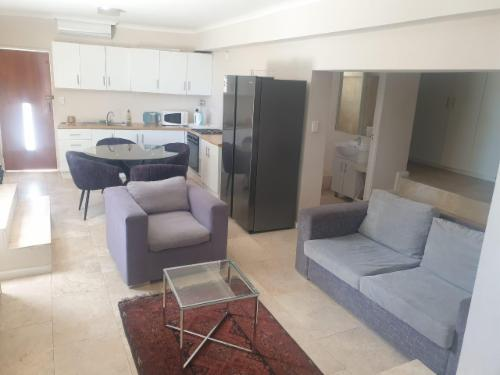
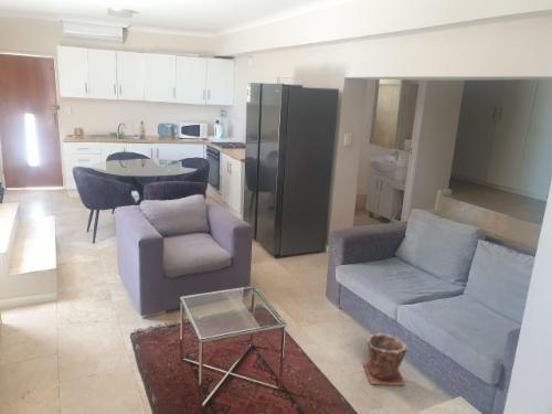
+ plant pot (385, 358)
